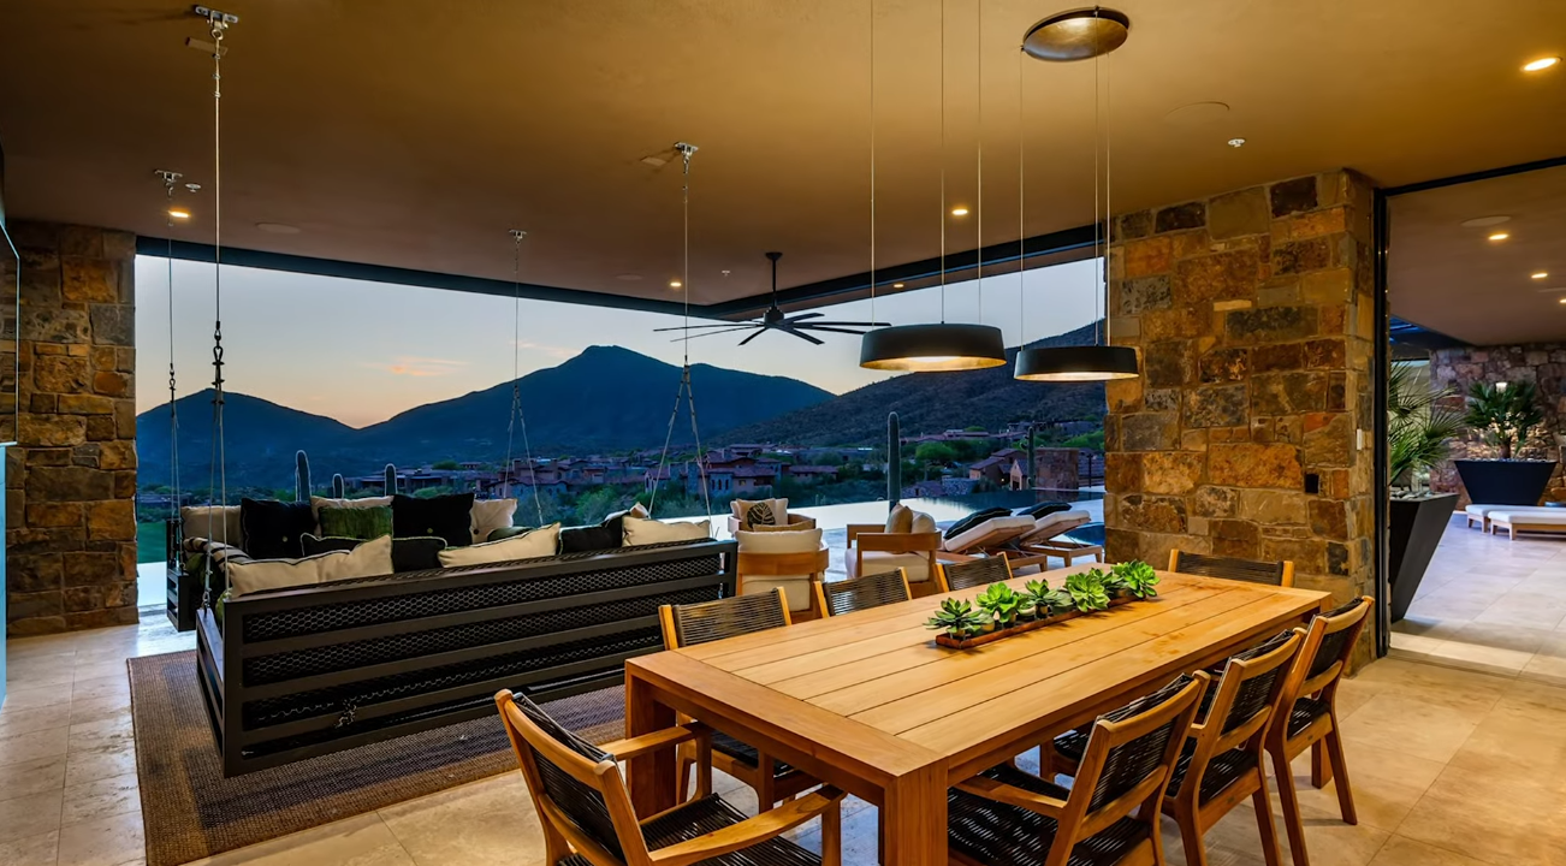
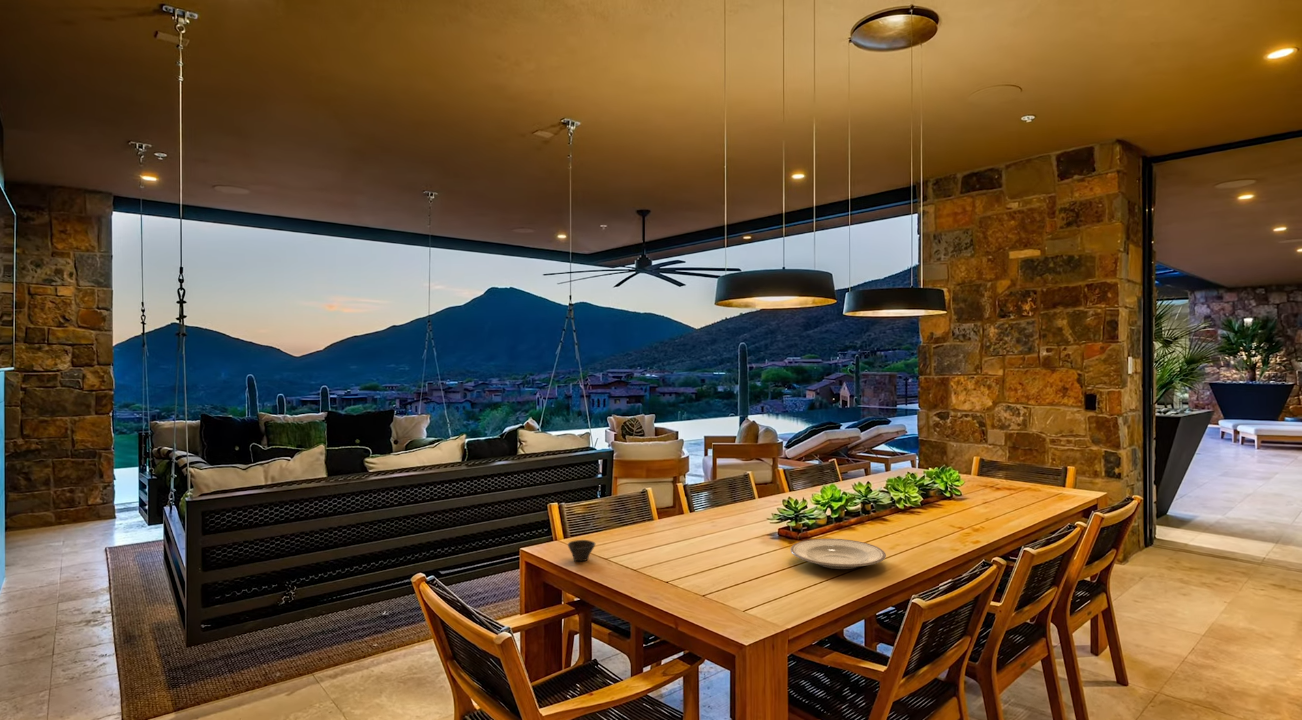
+ plate (837, 556)
+ cup (582, 550)
